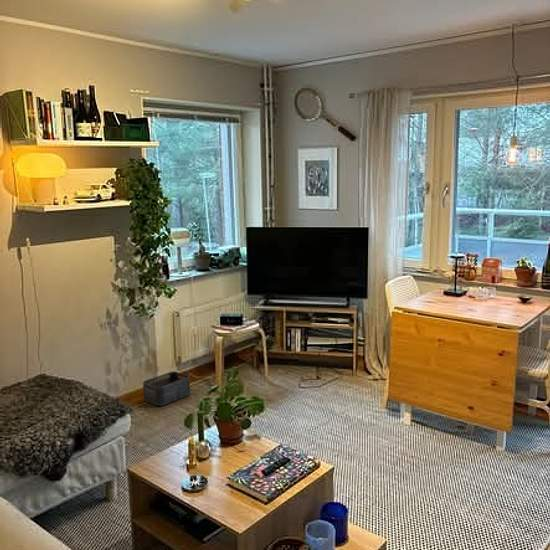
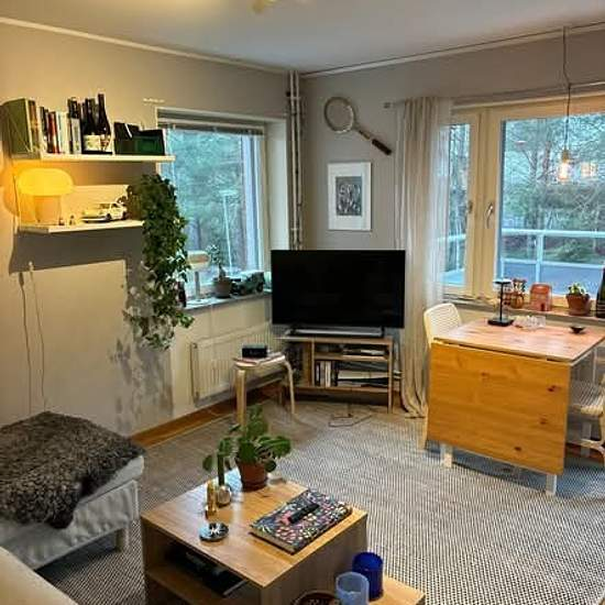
- storage bin (166, 388)
